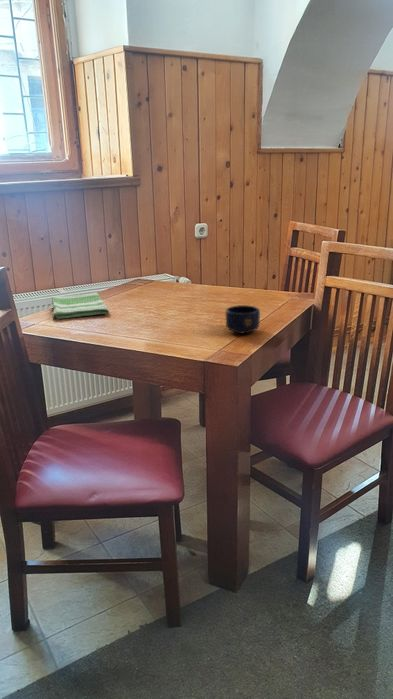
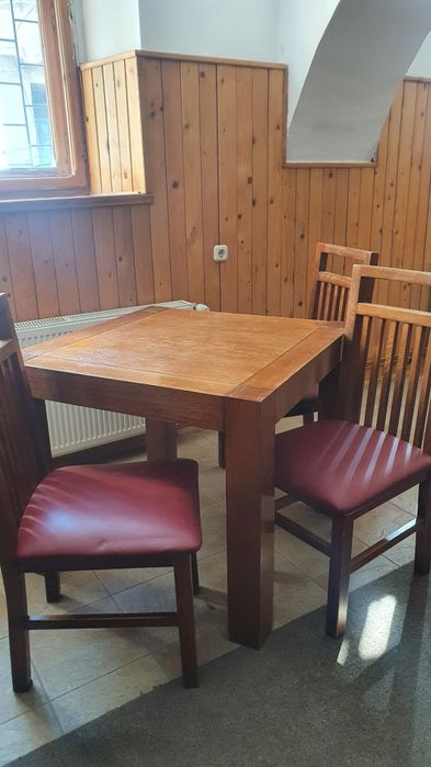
- dish towel (77, 304)
- mug (241, 319)
